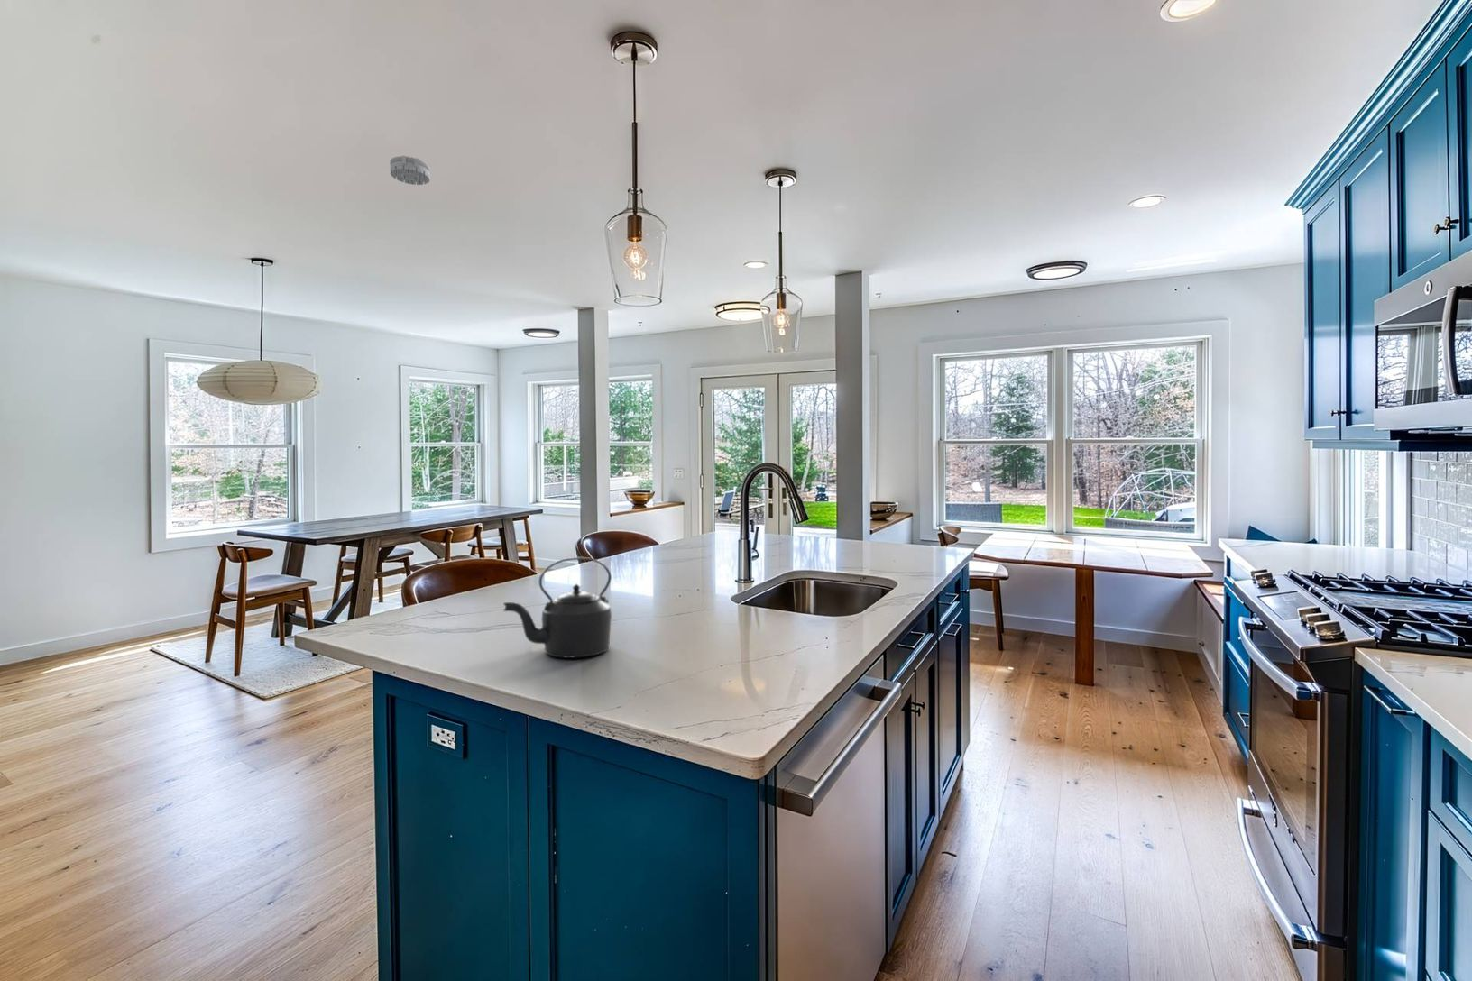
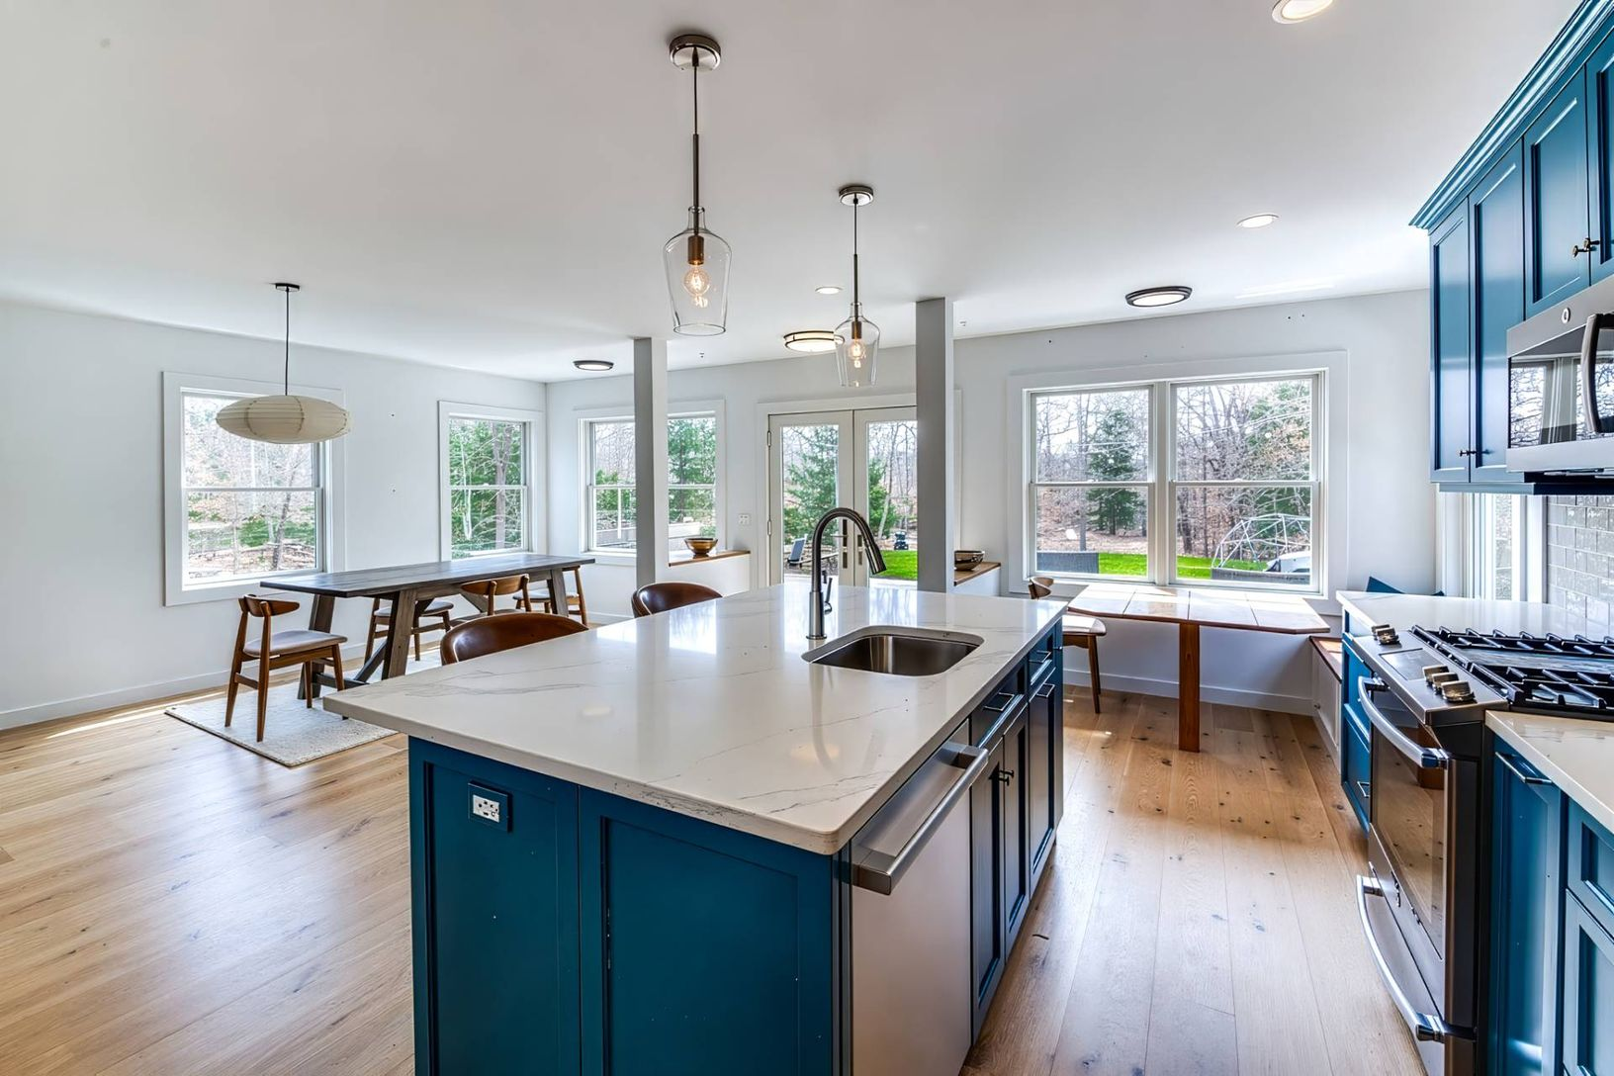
- smoke detector (410, 170)
- kettle (560, 605)
